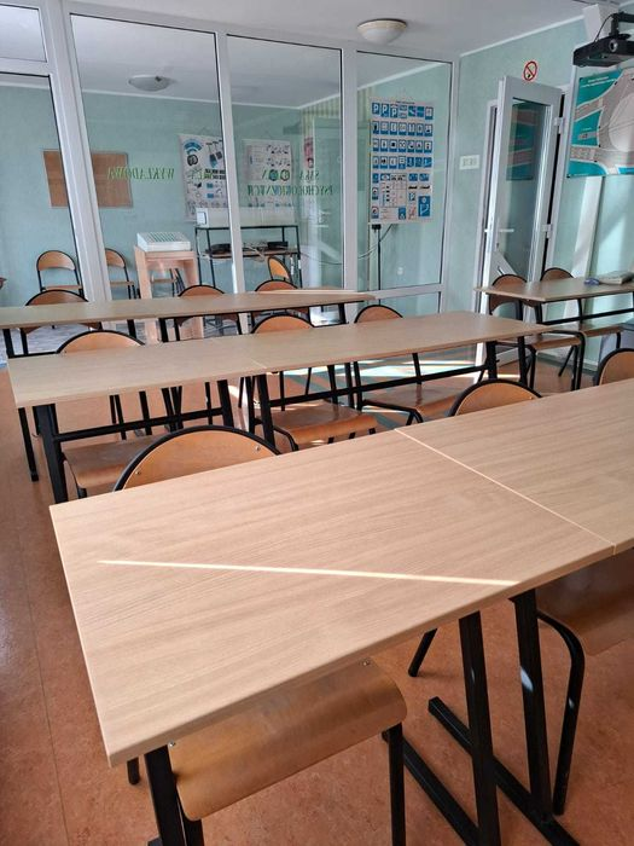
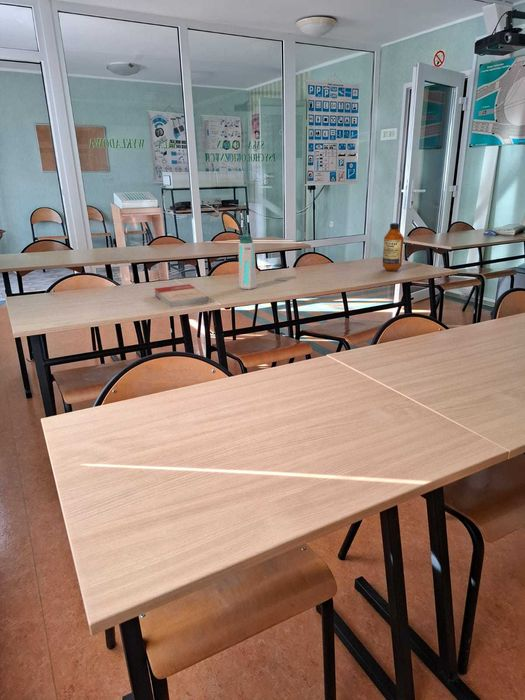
+ water bottle (246, 261)
+ book (181, 295)
+ bottle (393, 247)
